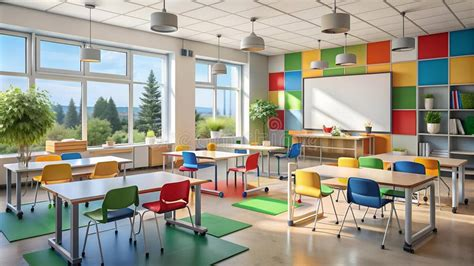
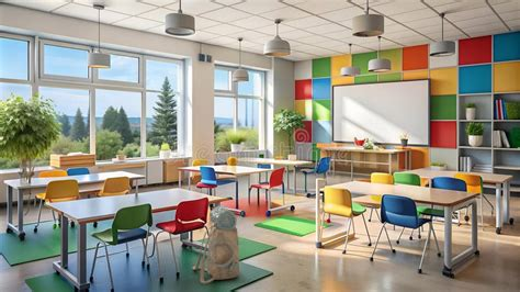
+ backpack (217, 240)
